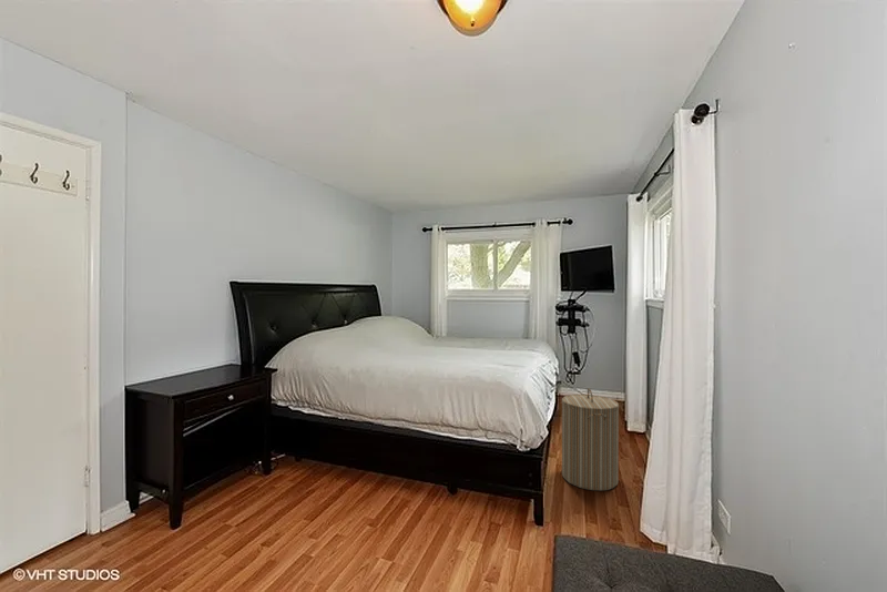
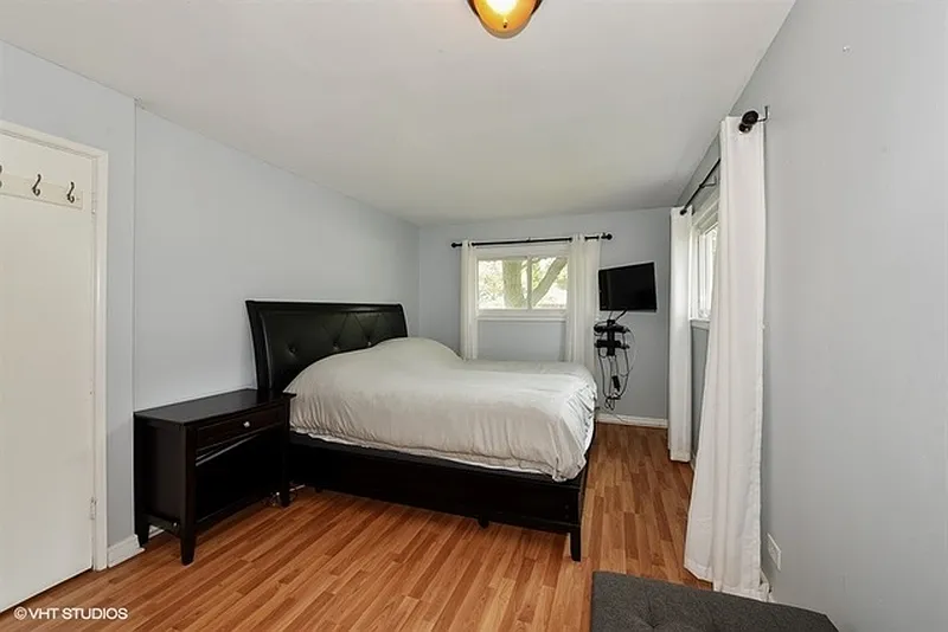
- laundry hamper (589, 433)
